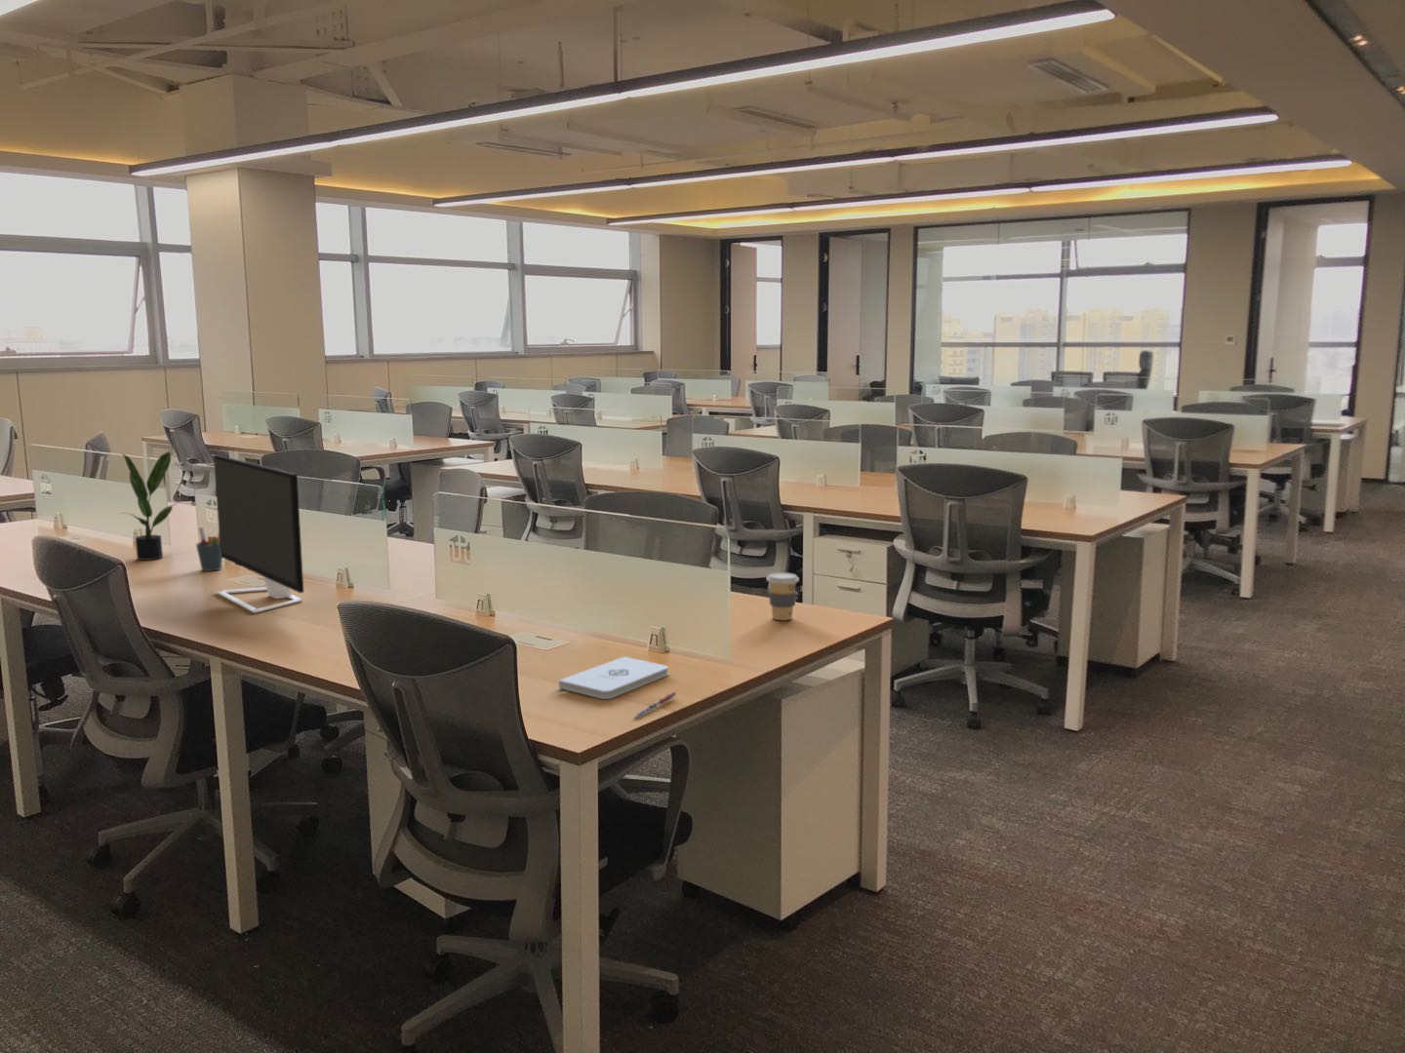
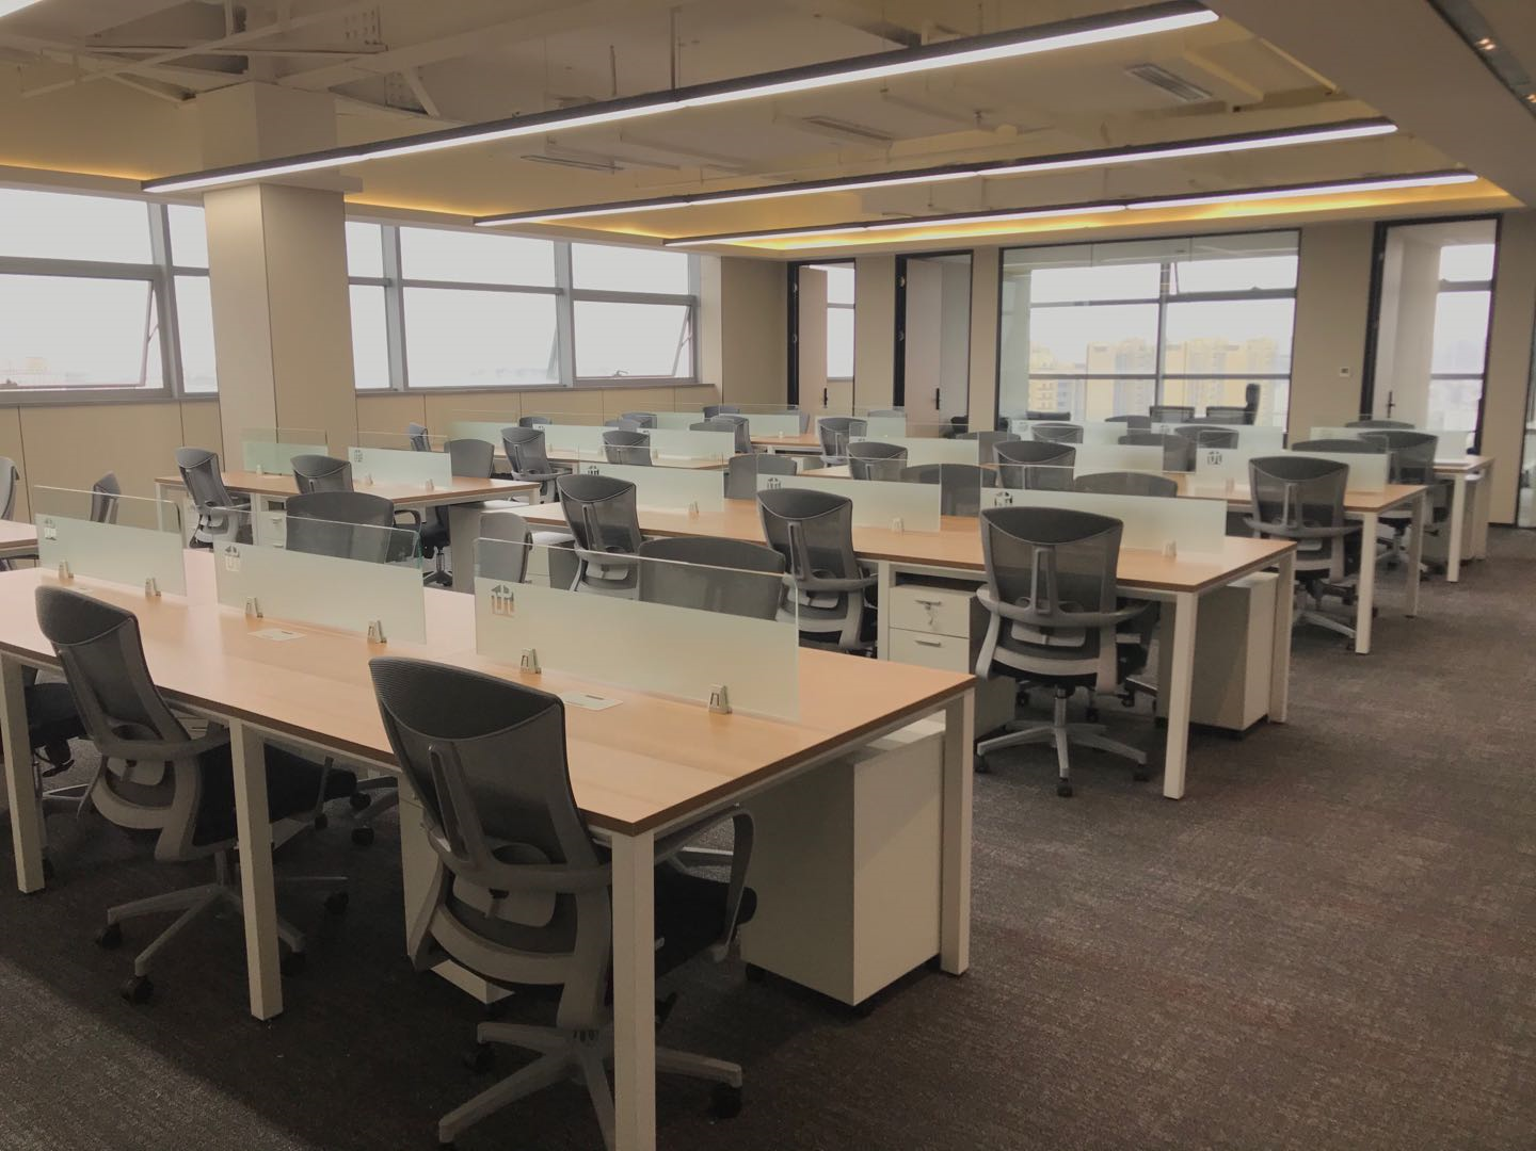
- pen holder (210, 549)
- monitor (258, 531)
- potted plant (150, 505)
- notepad (616, 677)
- coffee cup (781, 596)
- pen (655, 703)
